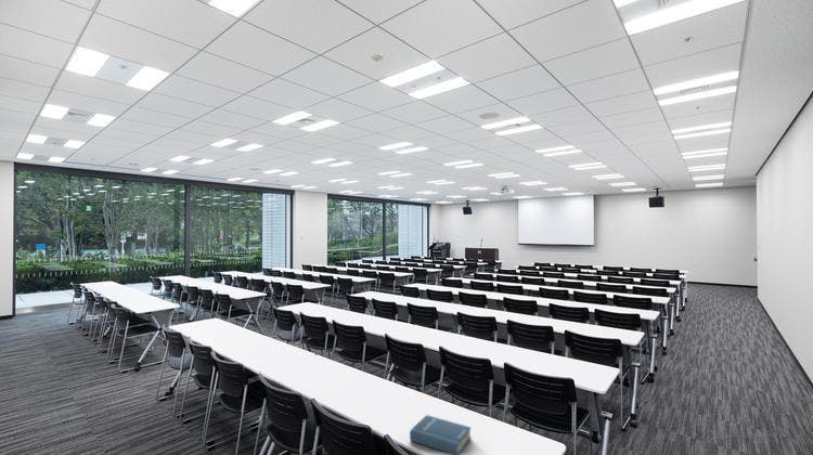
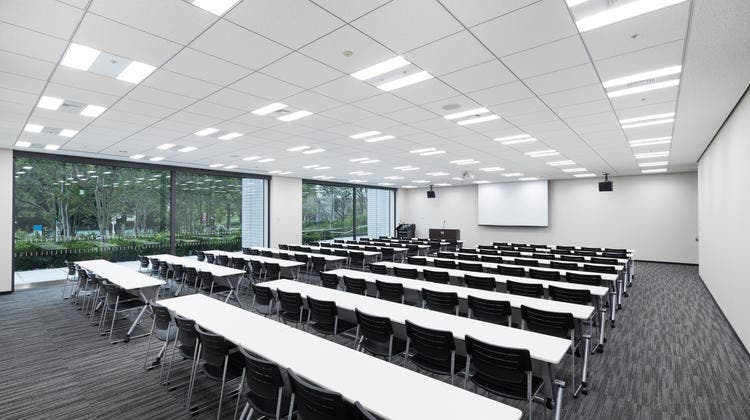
- hardback book (440, 434)
